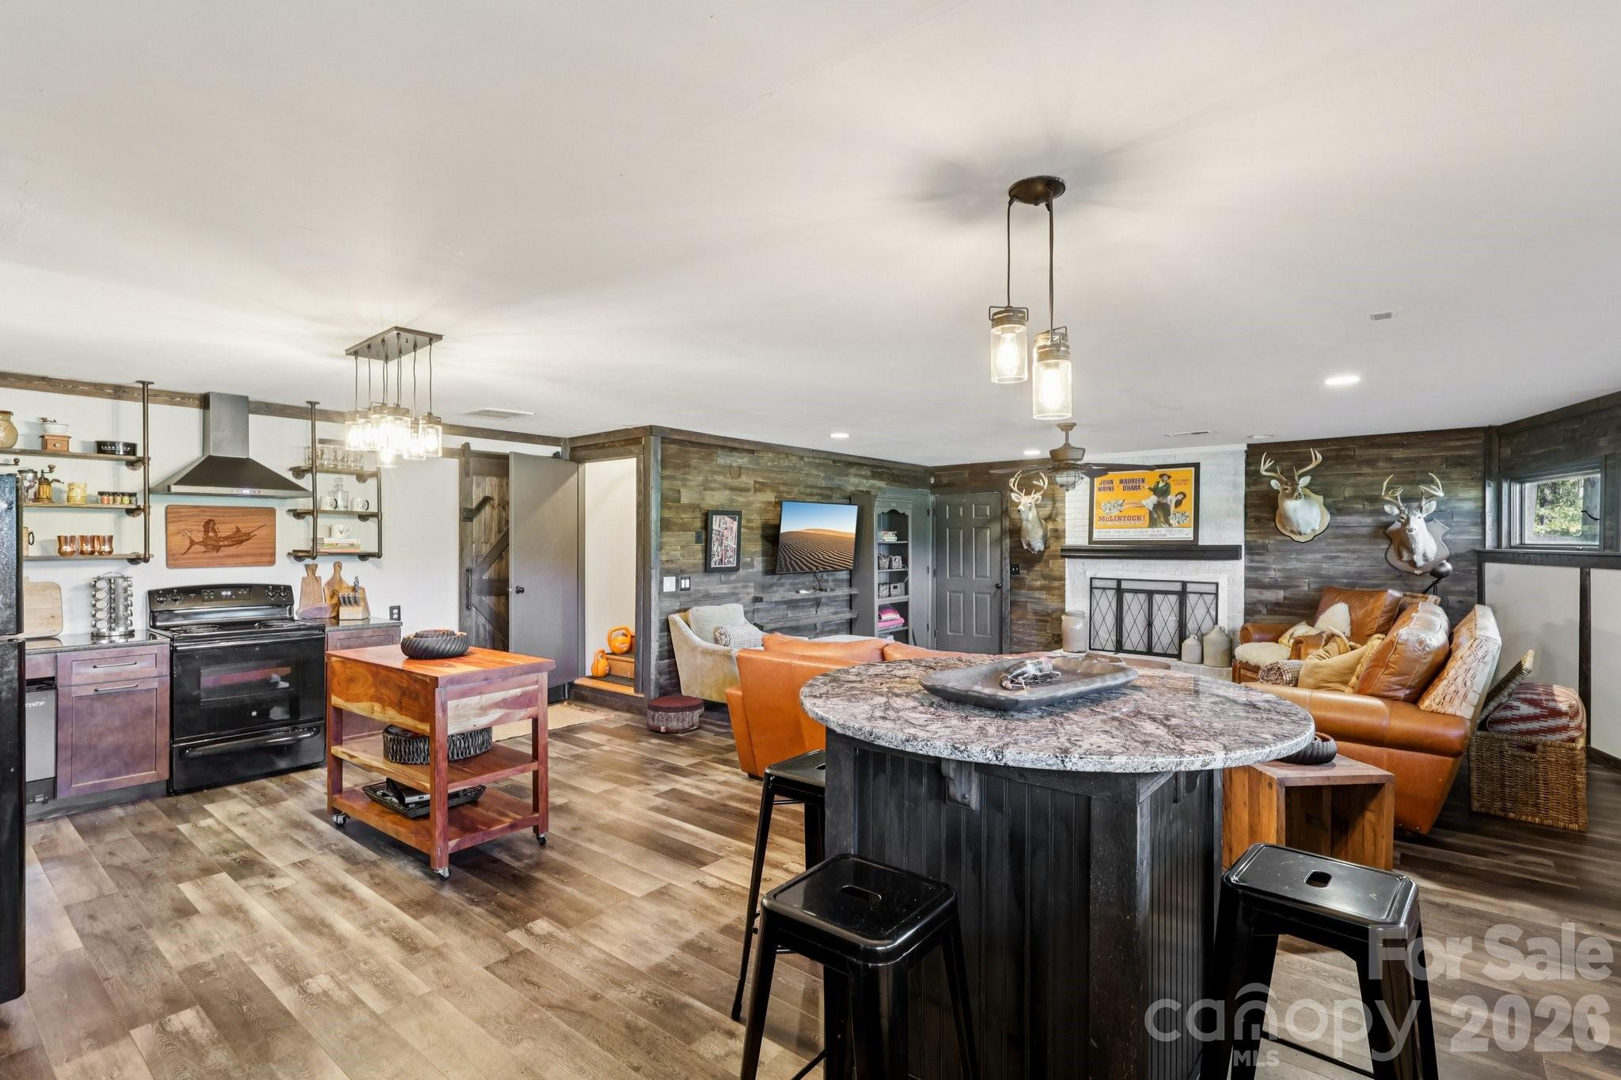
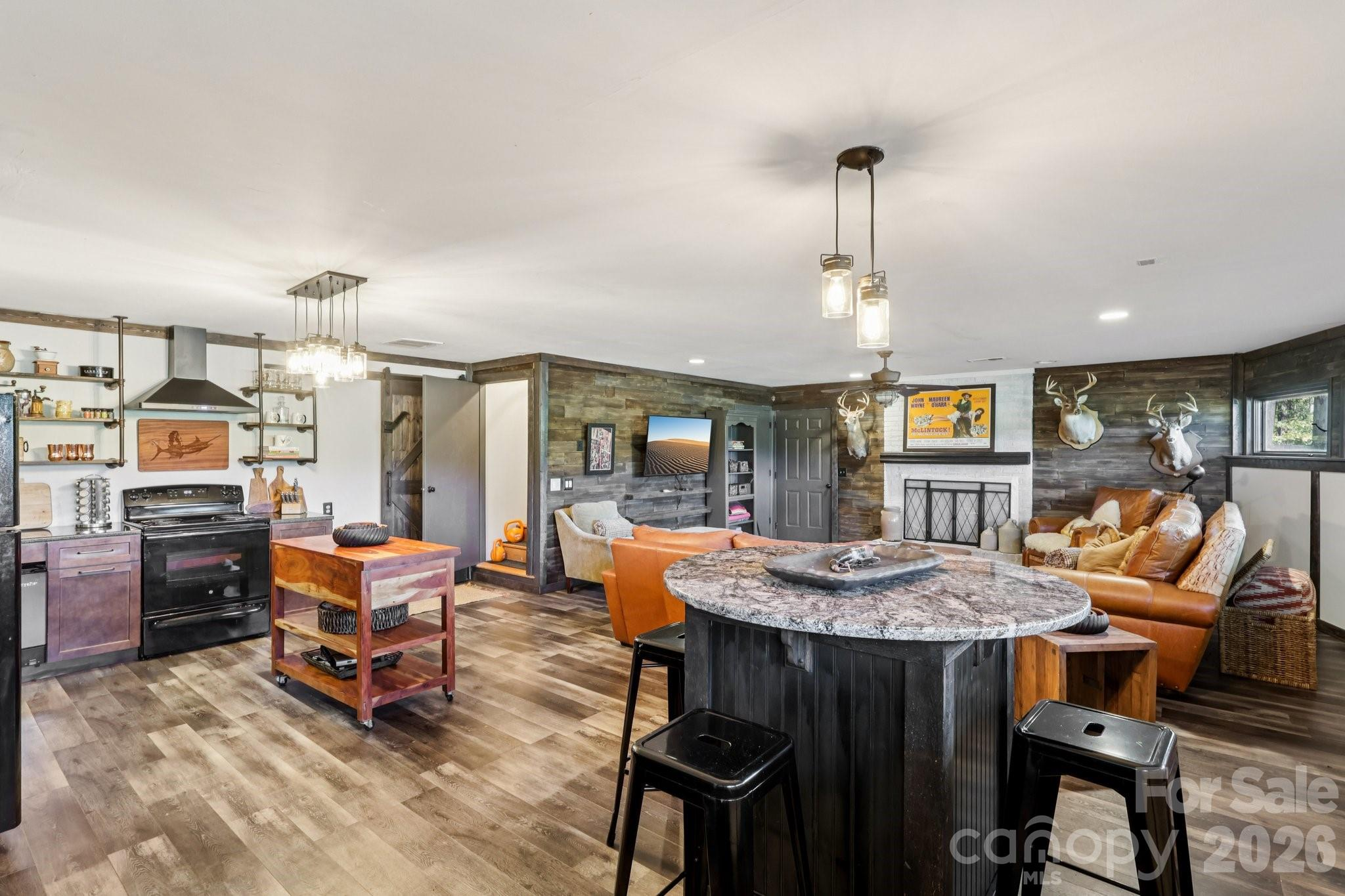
- pouf (675, 712)
